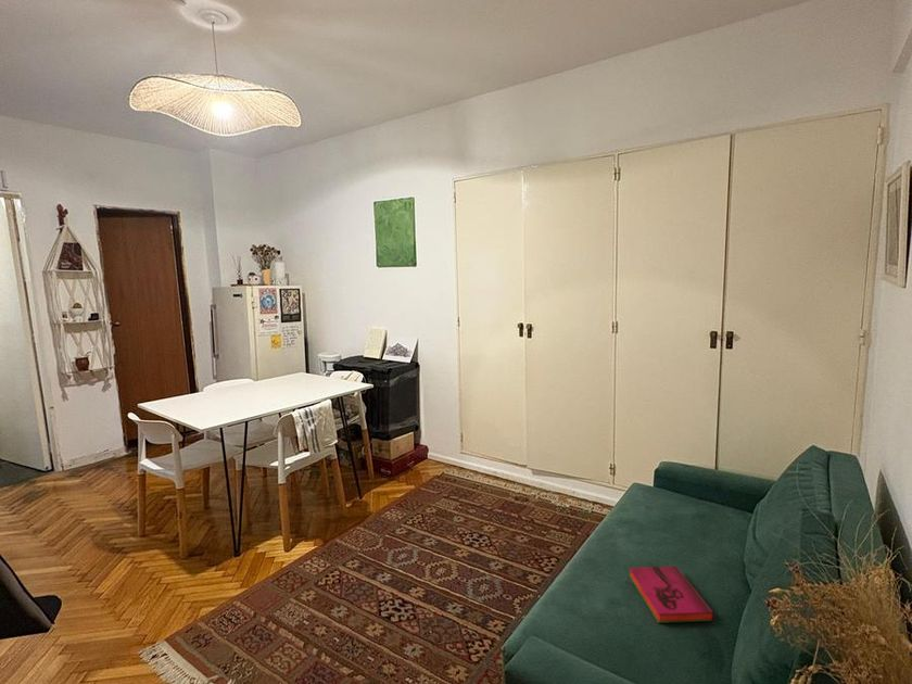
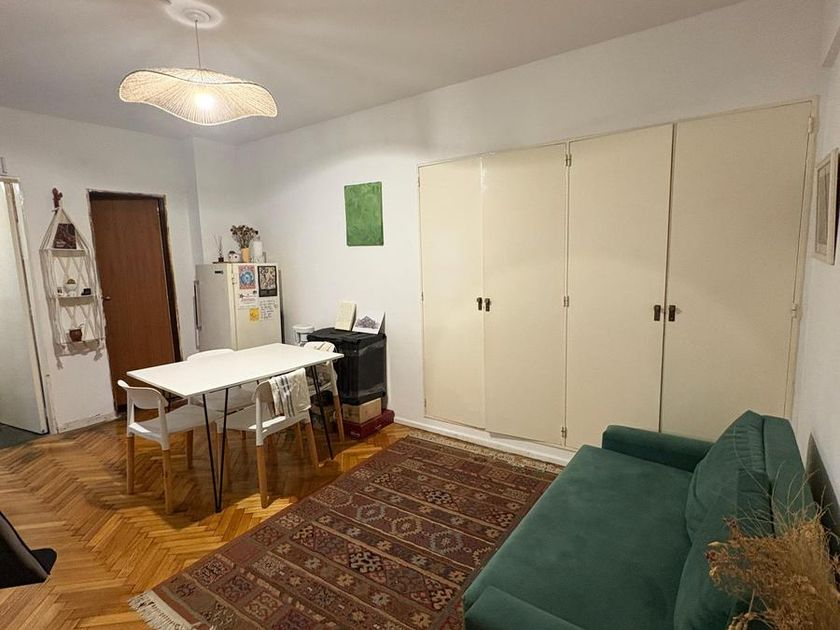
- hardback book (668, 592)
